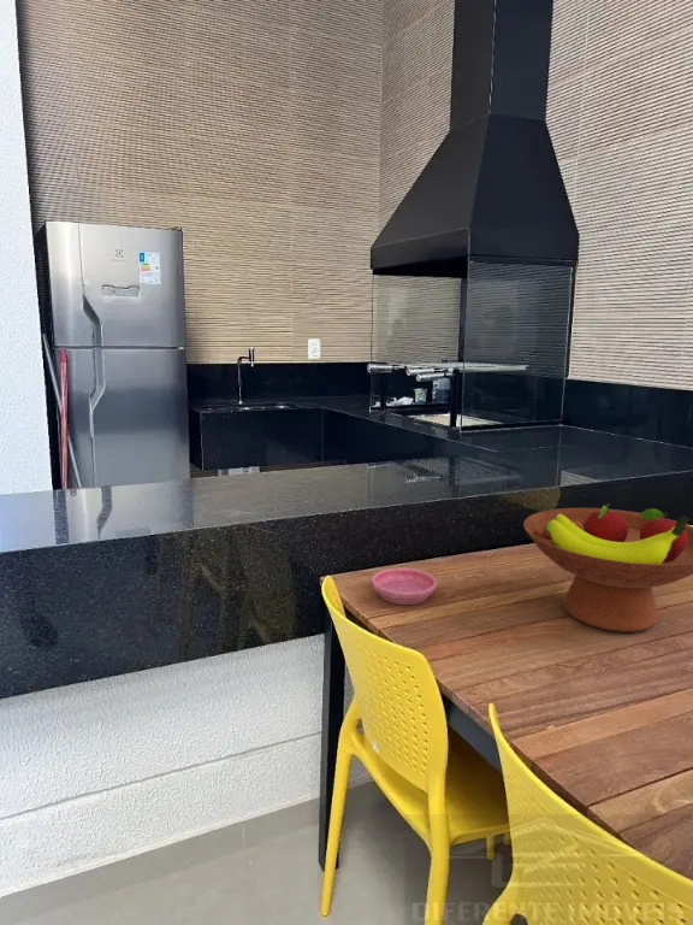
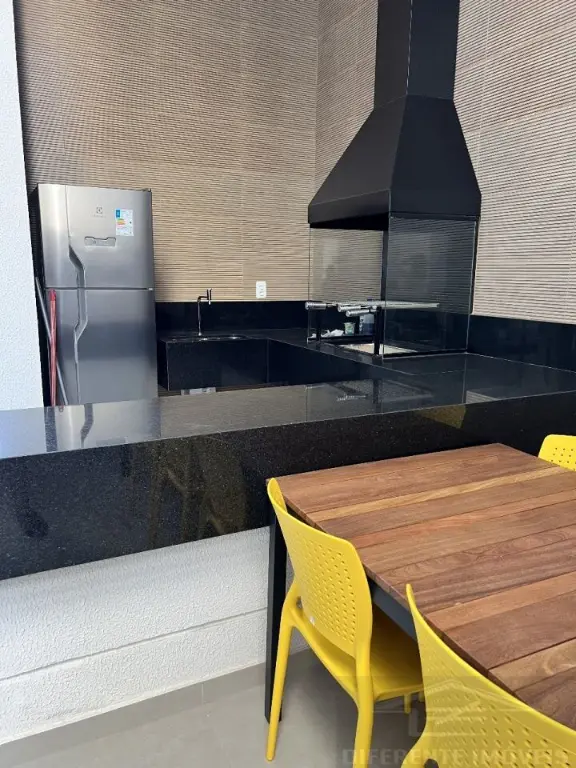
- saucer (403, 587)
- fruit bowl (615, 558)
